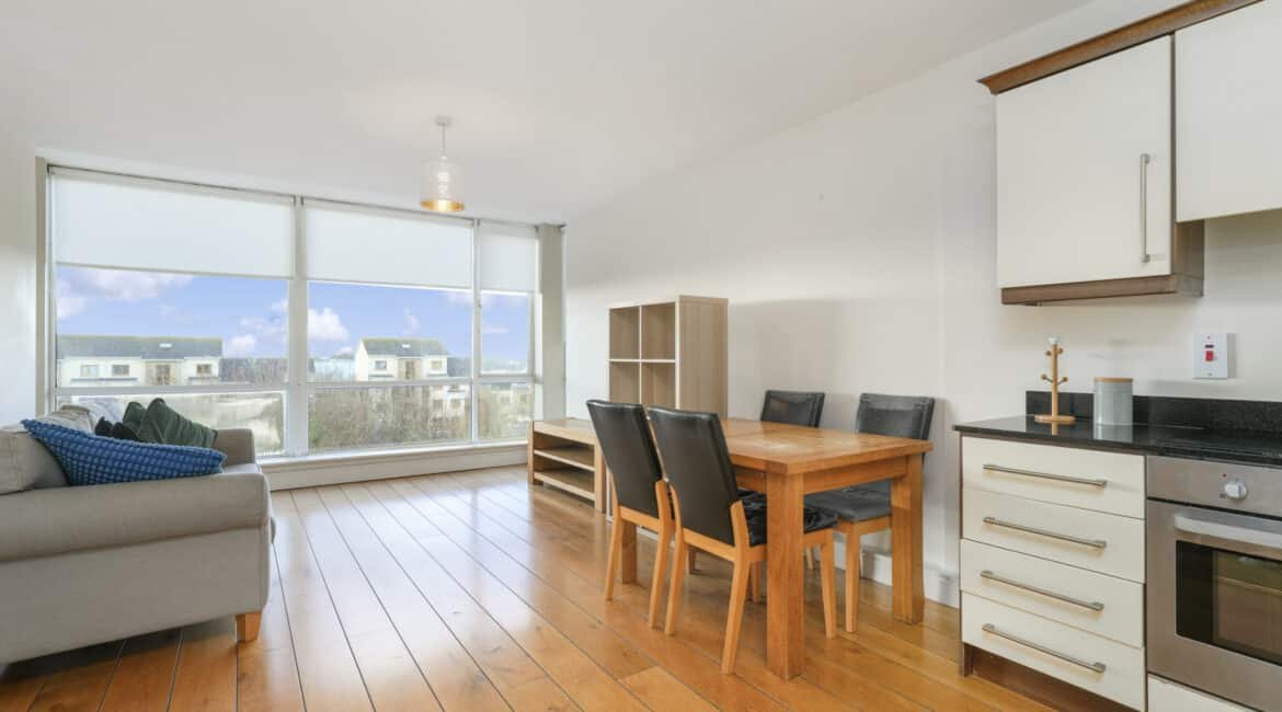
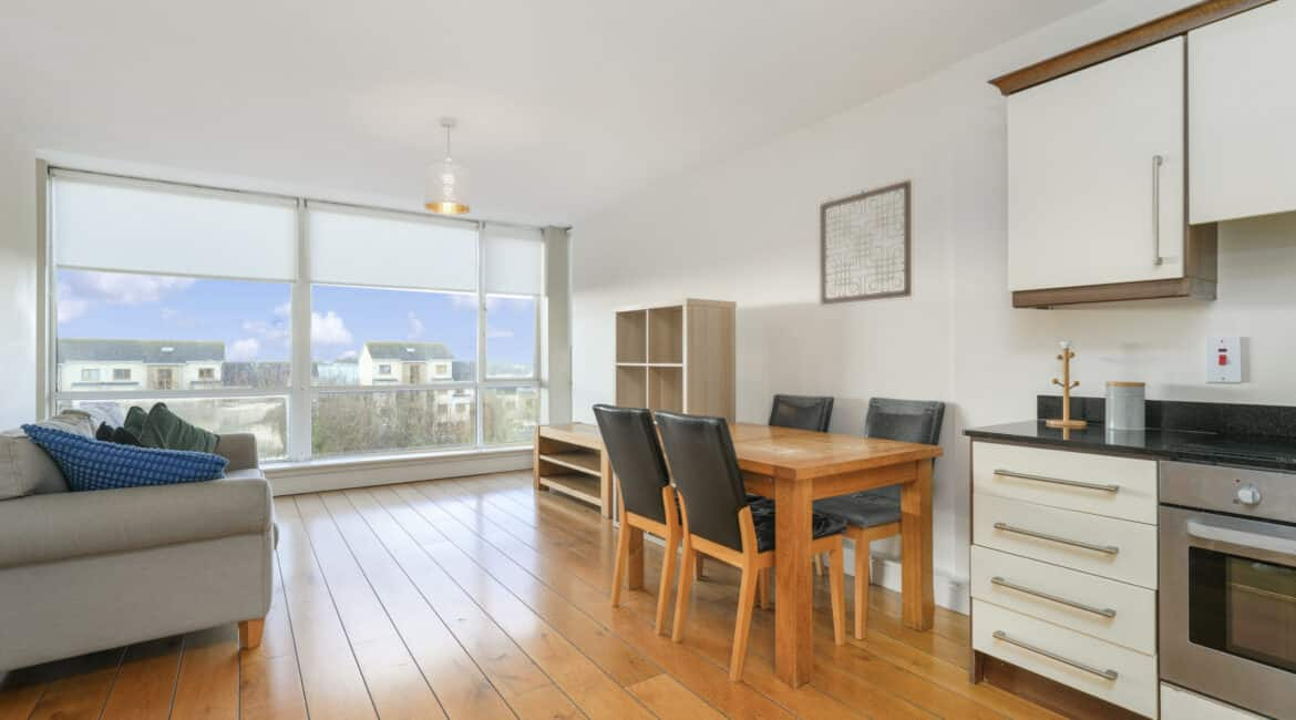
+ wall art (862, 244)
